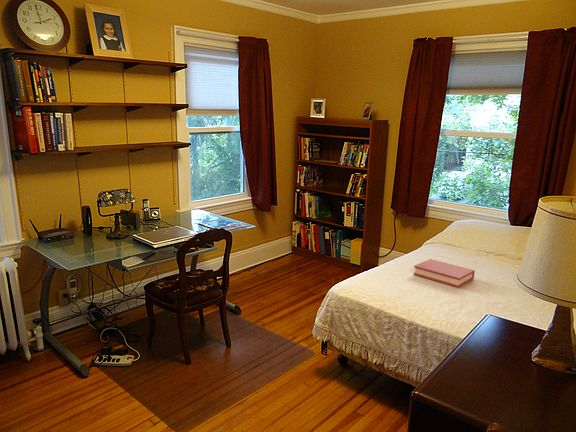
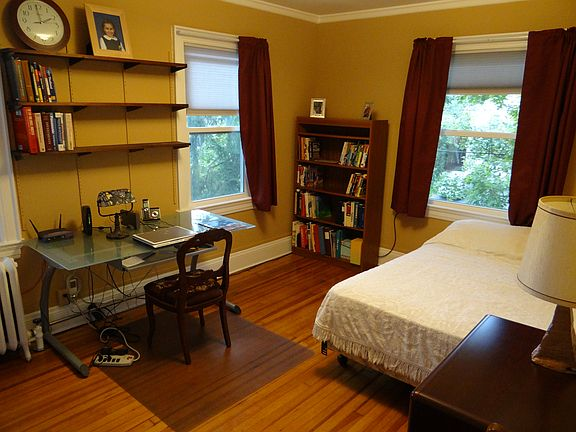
- hardback book (443, 272)
